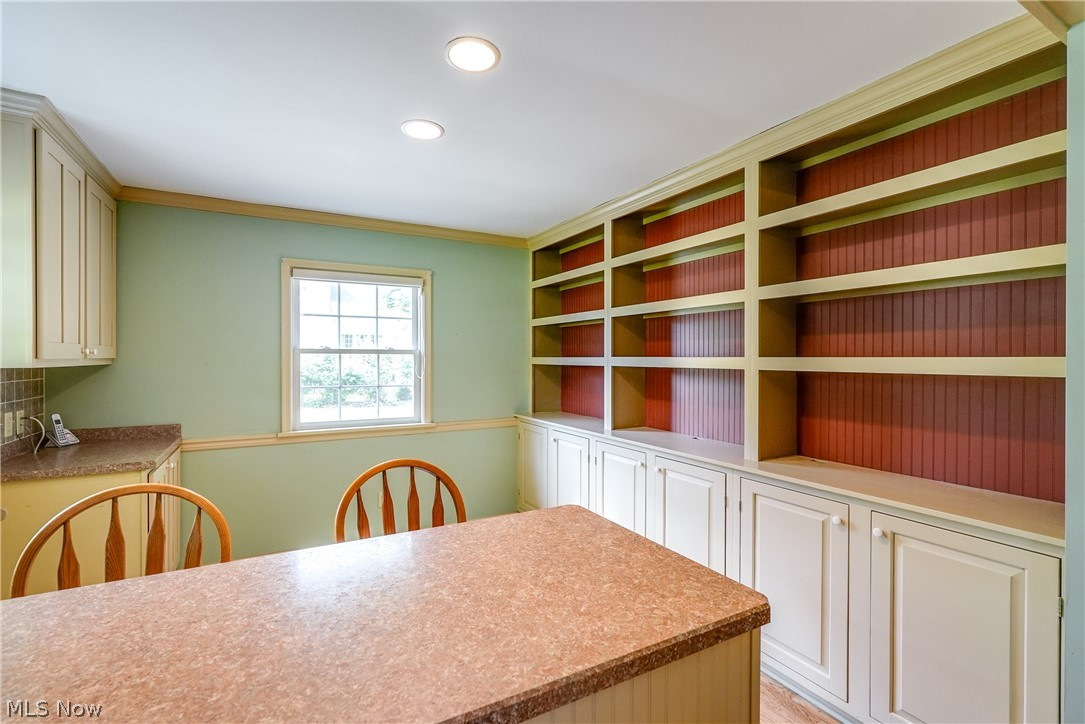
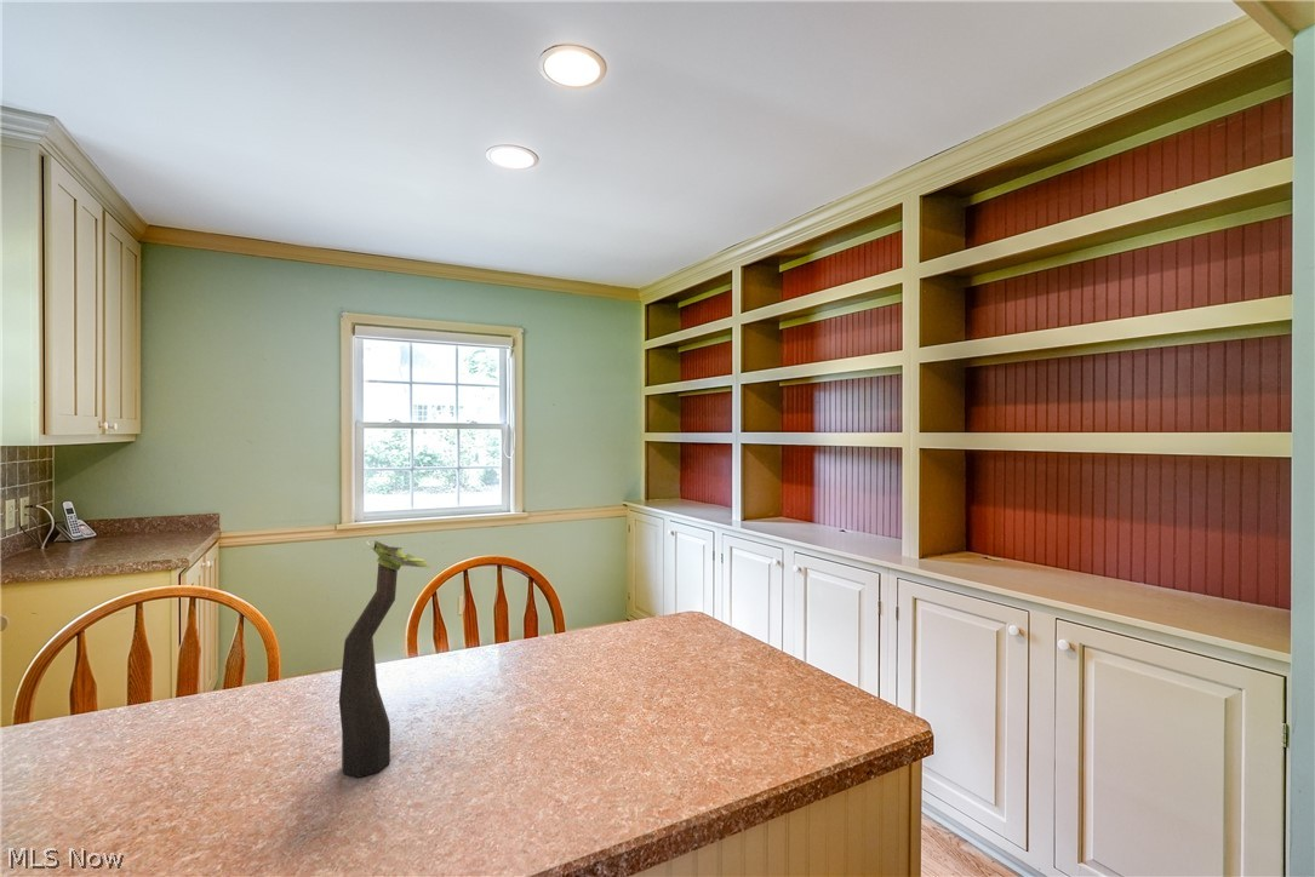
+ plant (373, 650)
